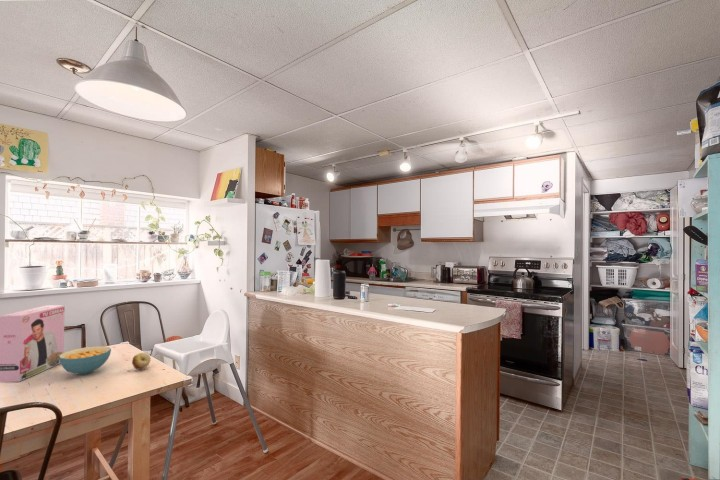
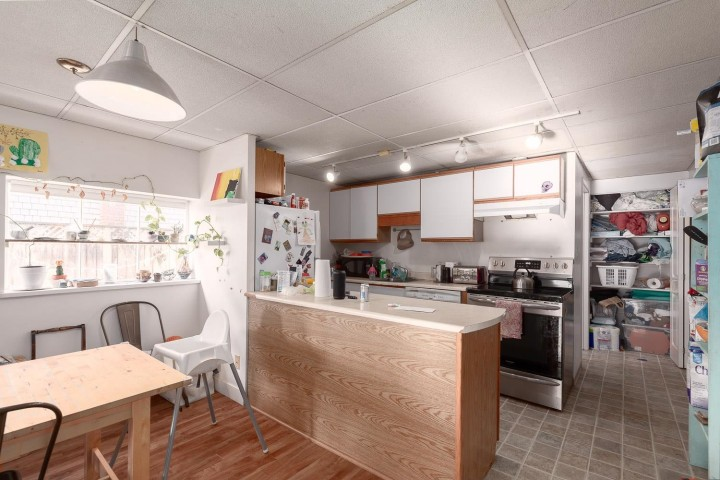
- cereal bowl (85, 362)
- fruit (141, 361)
- cereal box (34, 340)
